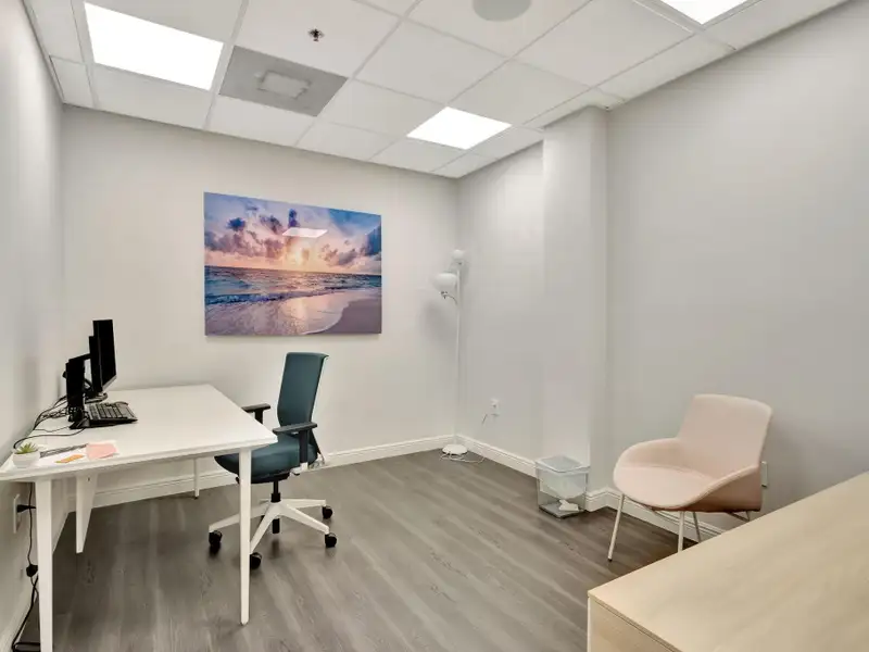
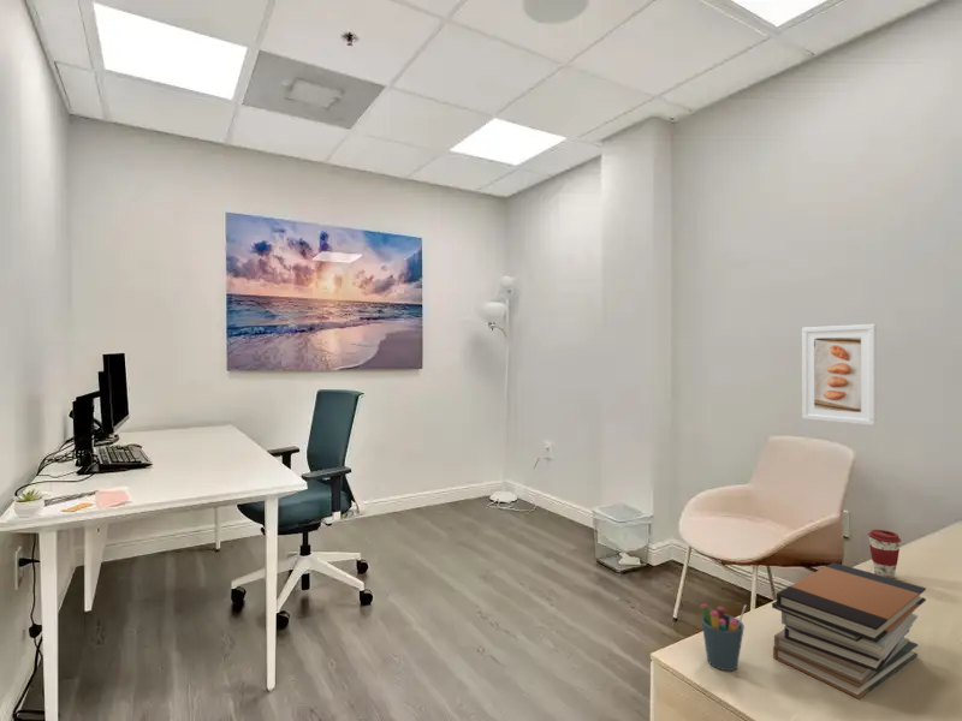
+ pen holder (721, 631)
+ book stack (849, 622)
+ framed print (837, 374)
+ coffee cup (884, 553)
